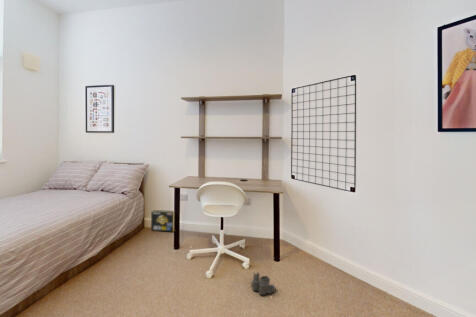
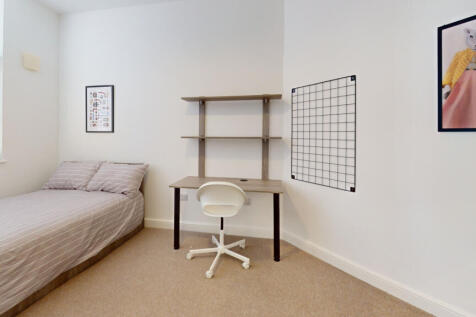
- boots (262, 281)
- box (163, 220)
